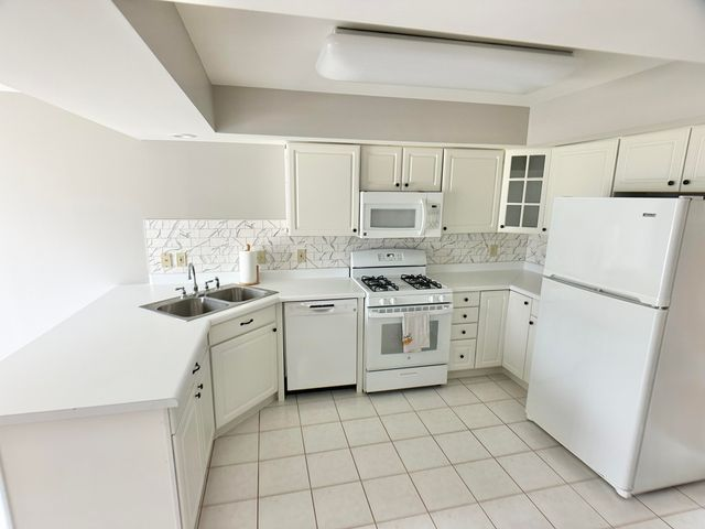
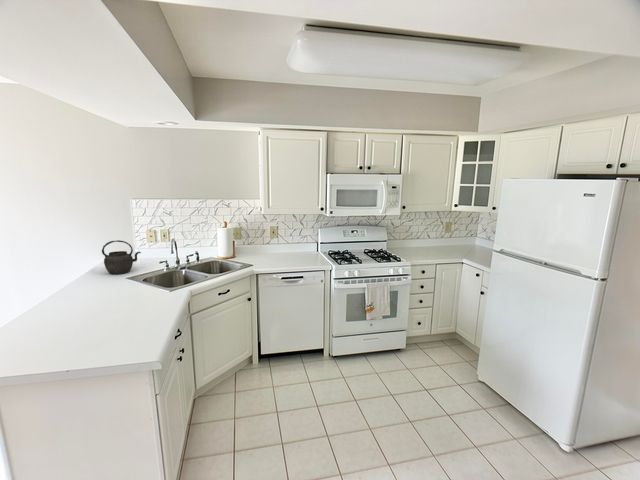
+ kettle (122, 256)
